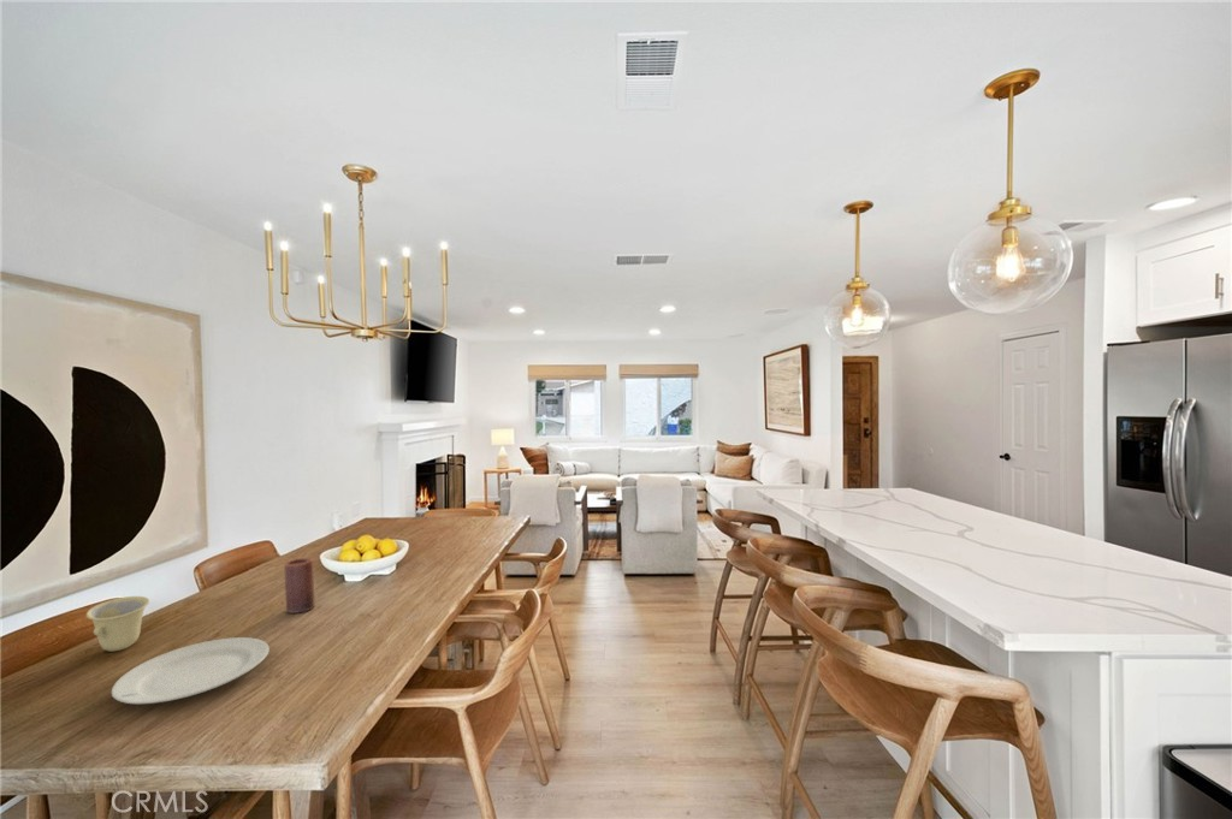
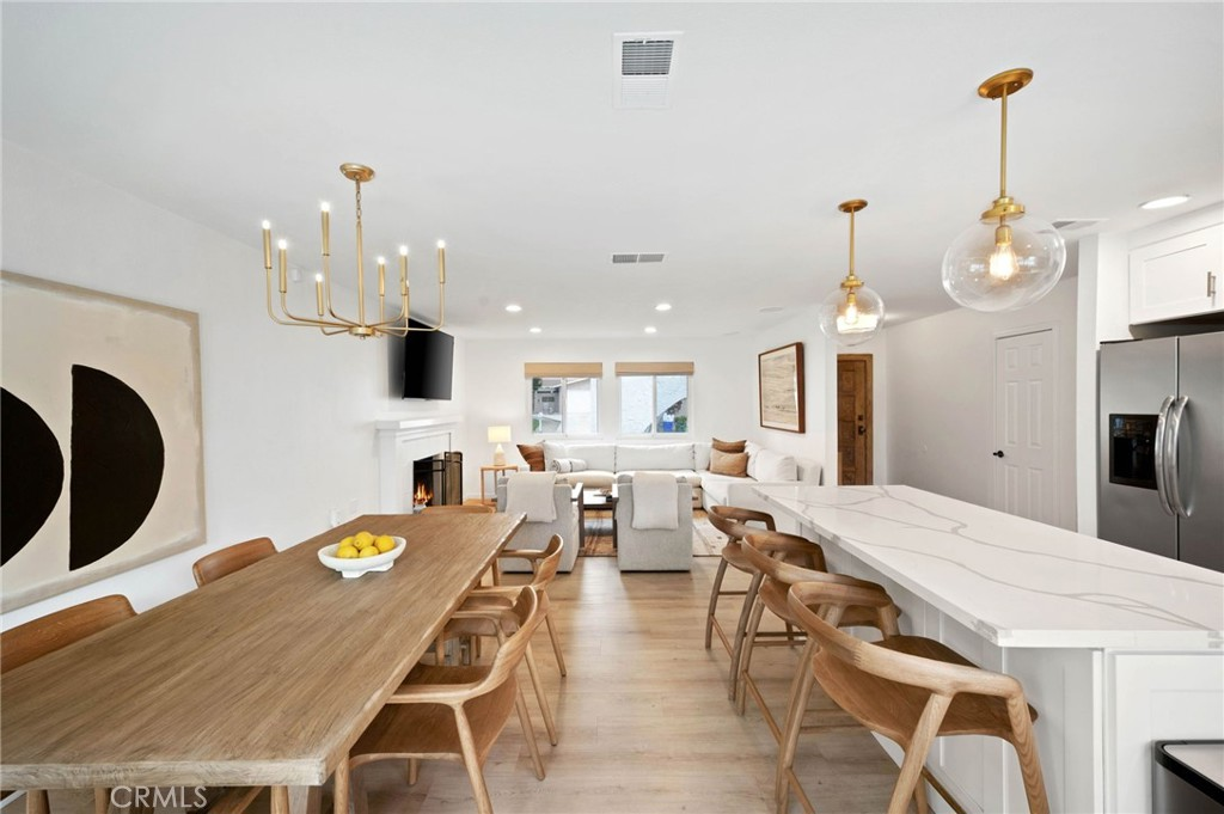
- cup (119, 625)
- chinaware (196, 671)
- candle (300, 584)
